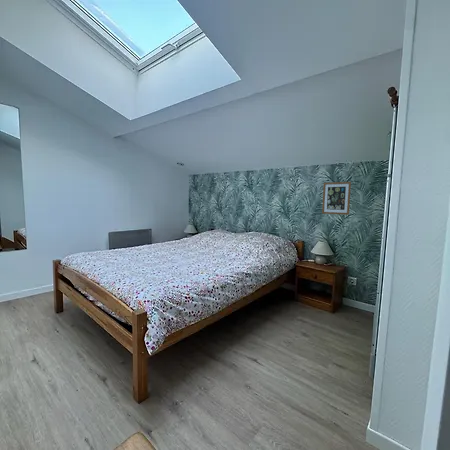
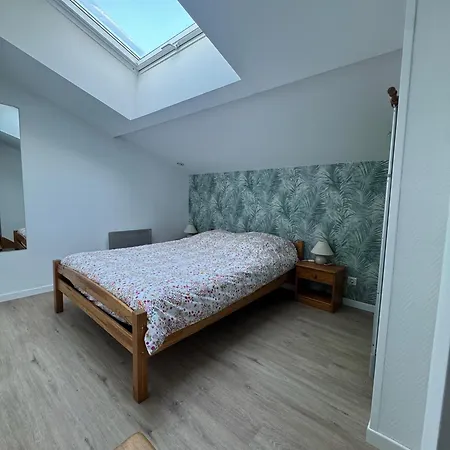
- wall art (336, 198)
